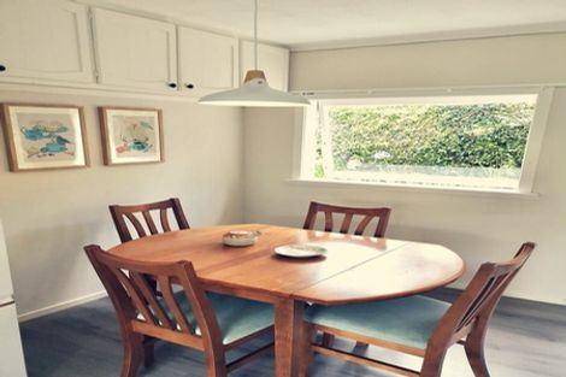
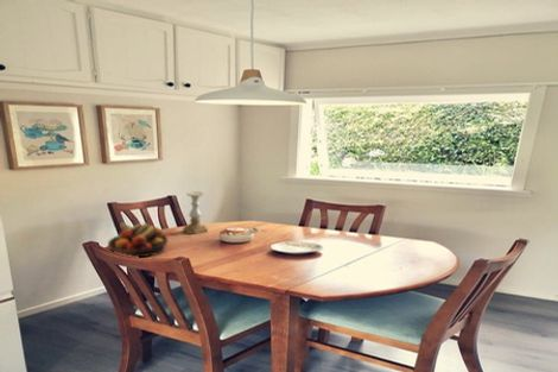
+ candle holder (195, 212)
+ fruit bowl (138, 238)
